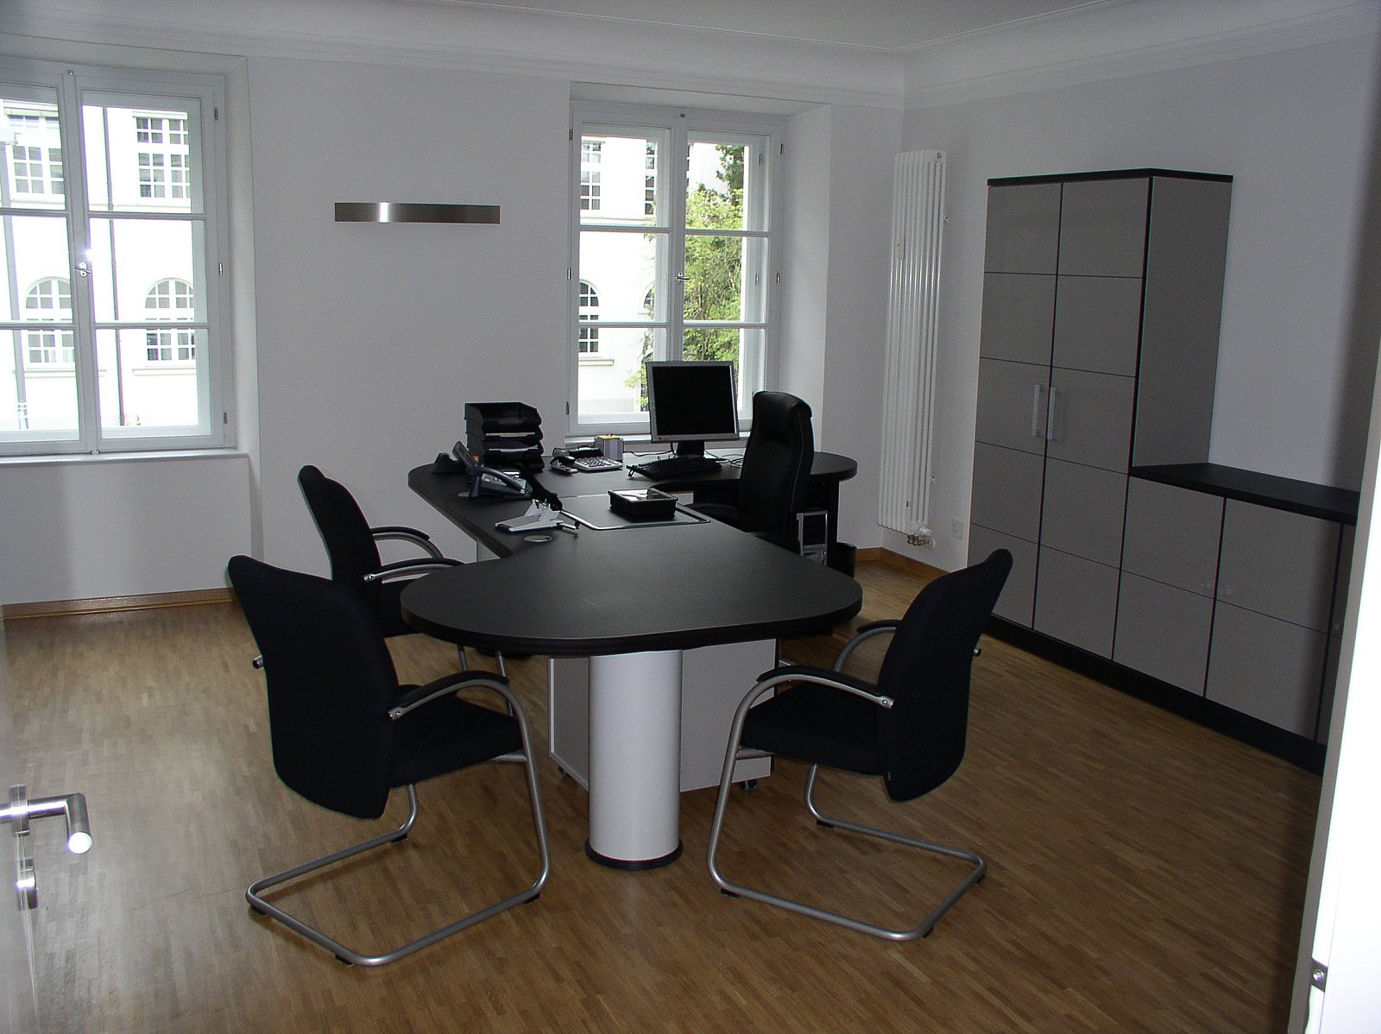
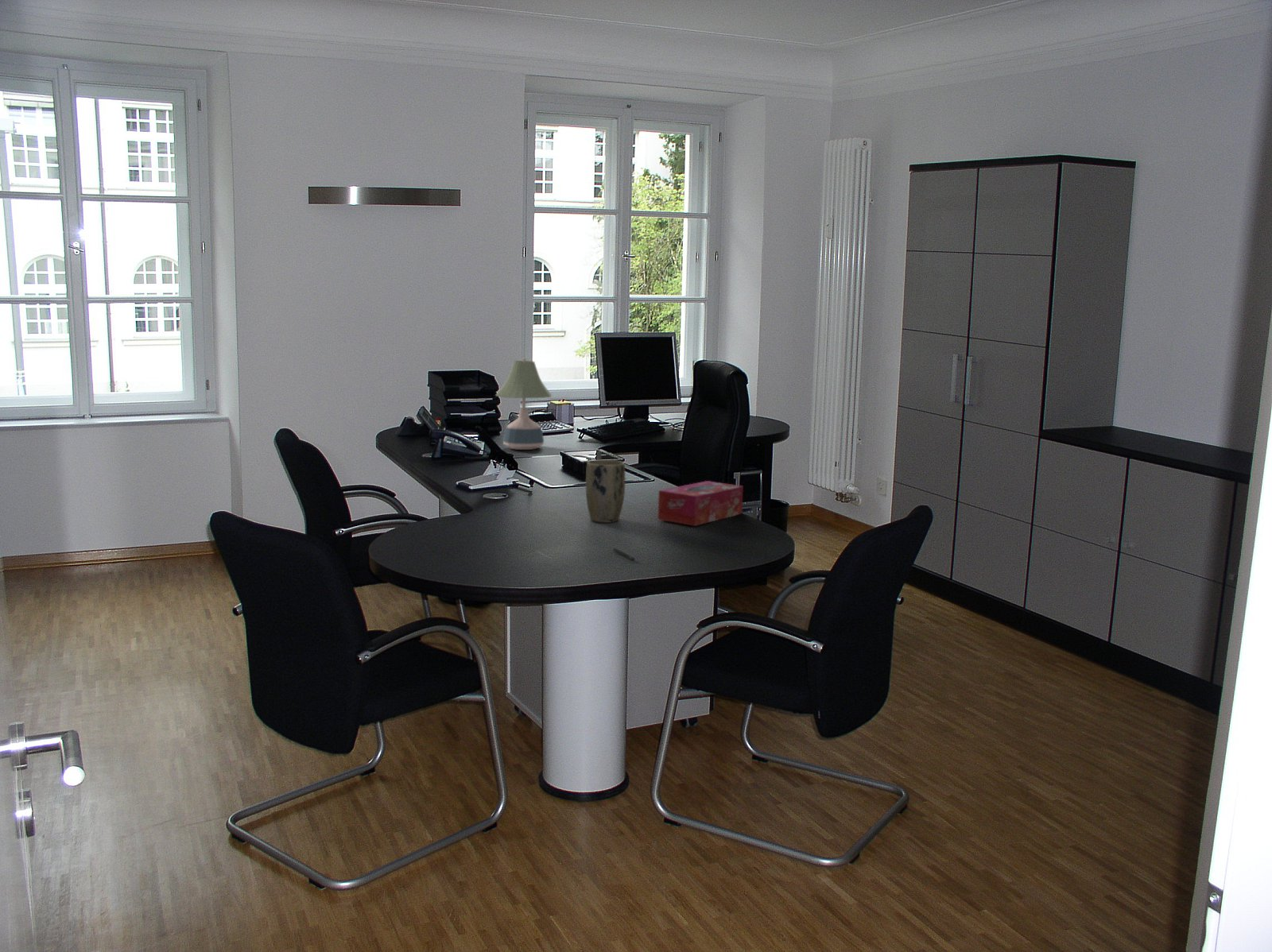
+ desk lamp (523, 403)
+ plant pot (605, 491)
+ pen (624, 554)
+ tissue box (701, 502)
